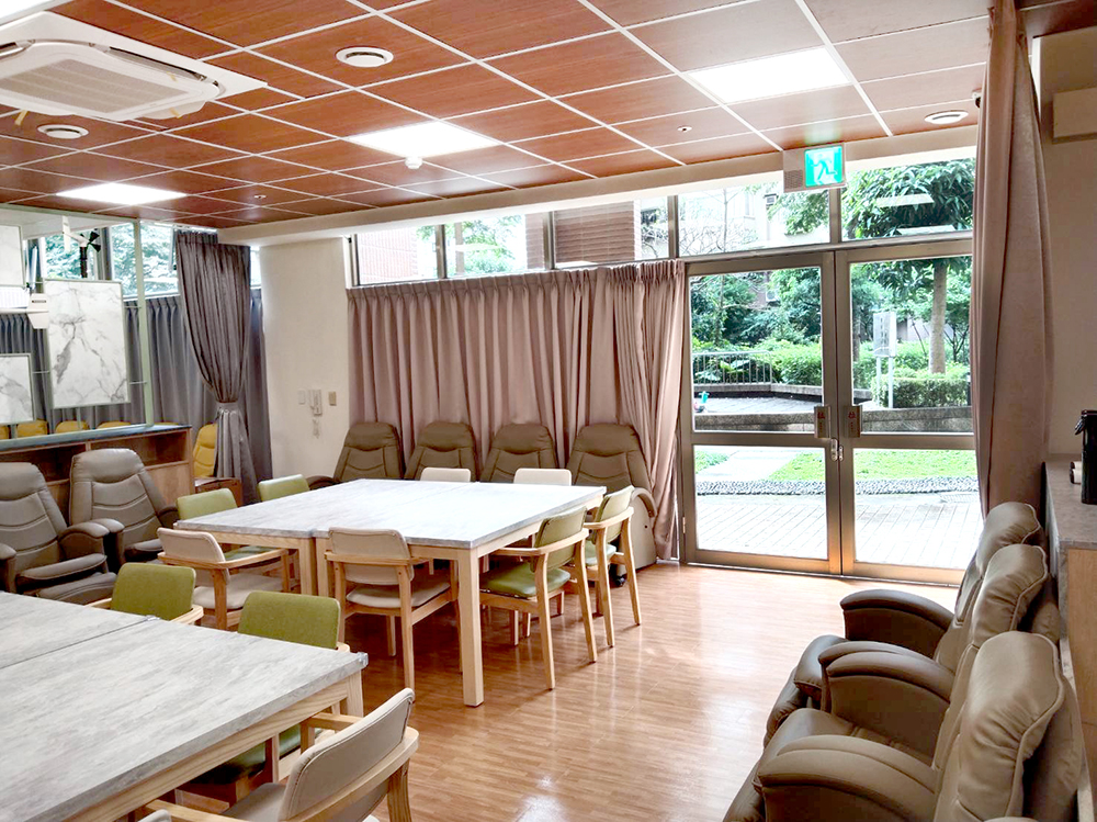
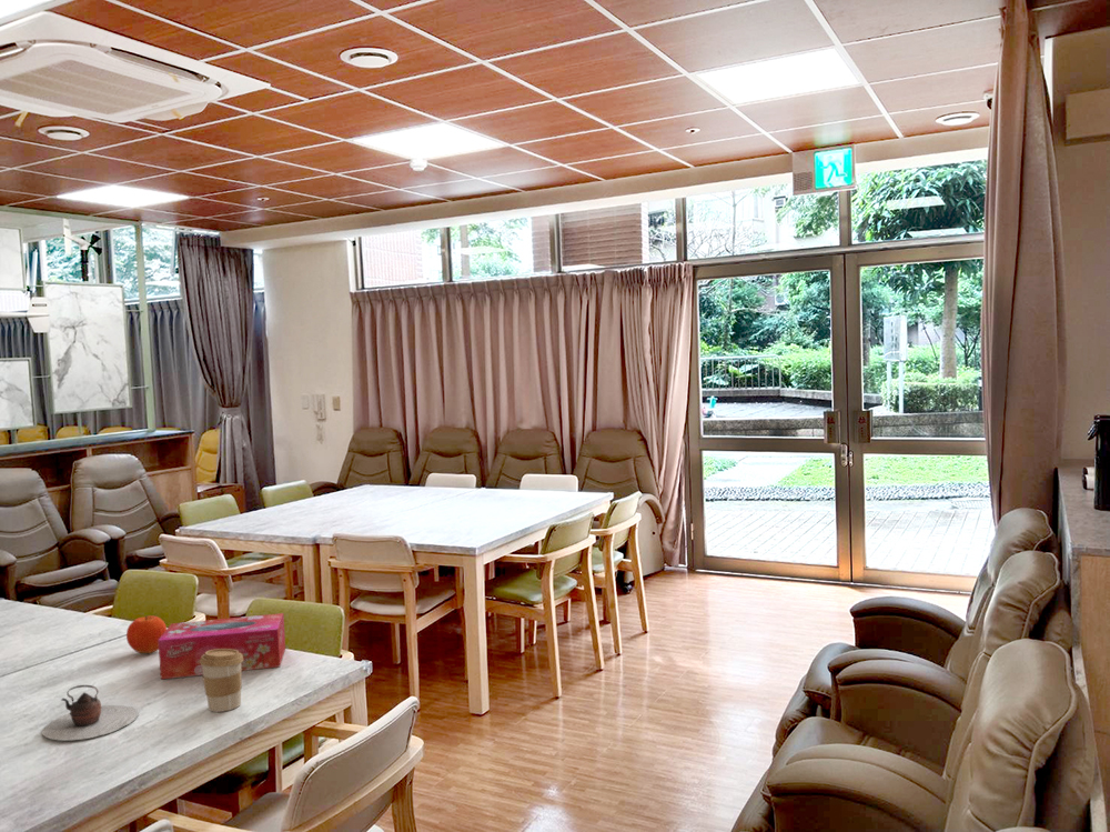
+ fruit (147, 633)
+ tissue box (224, 644)
+ teapot (90, 703)
+ coffee cup (222, 678)
